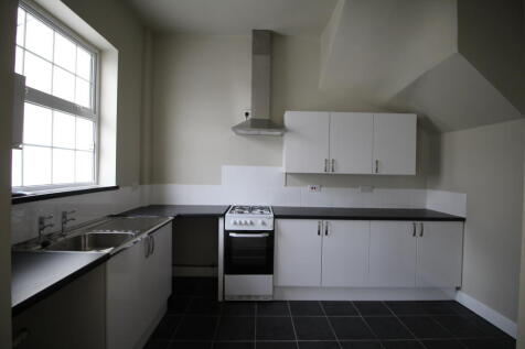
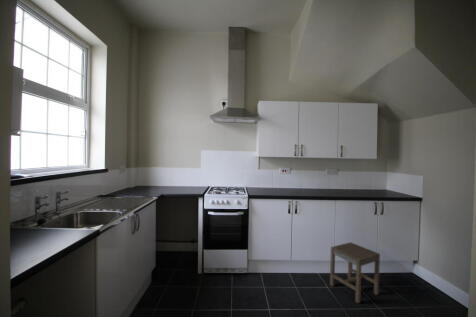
+ stool (353, 269)
